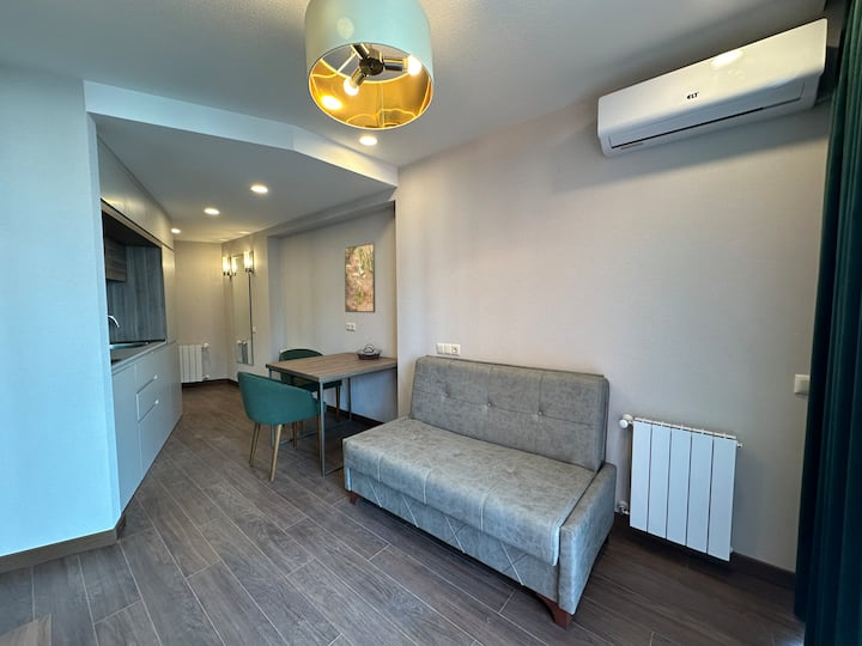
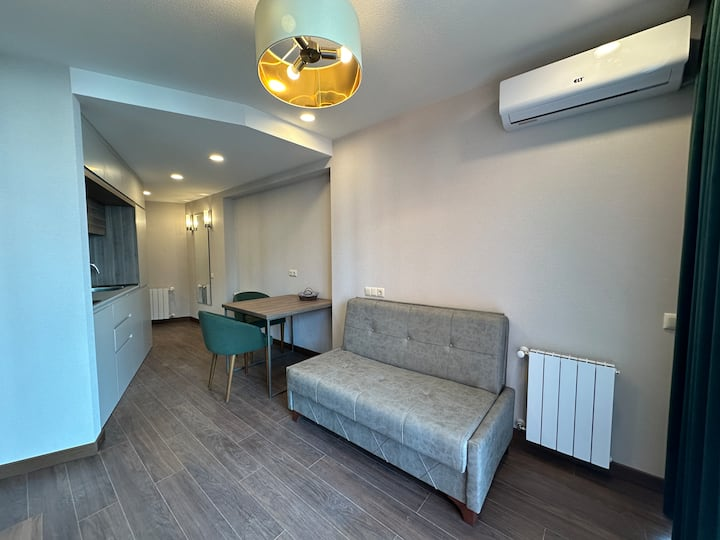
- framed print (359, 279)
